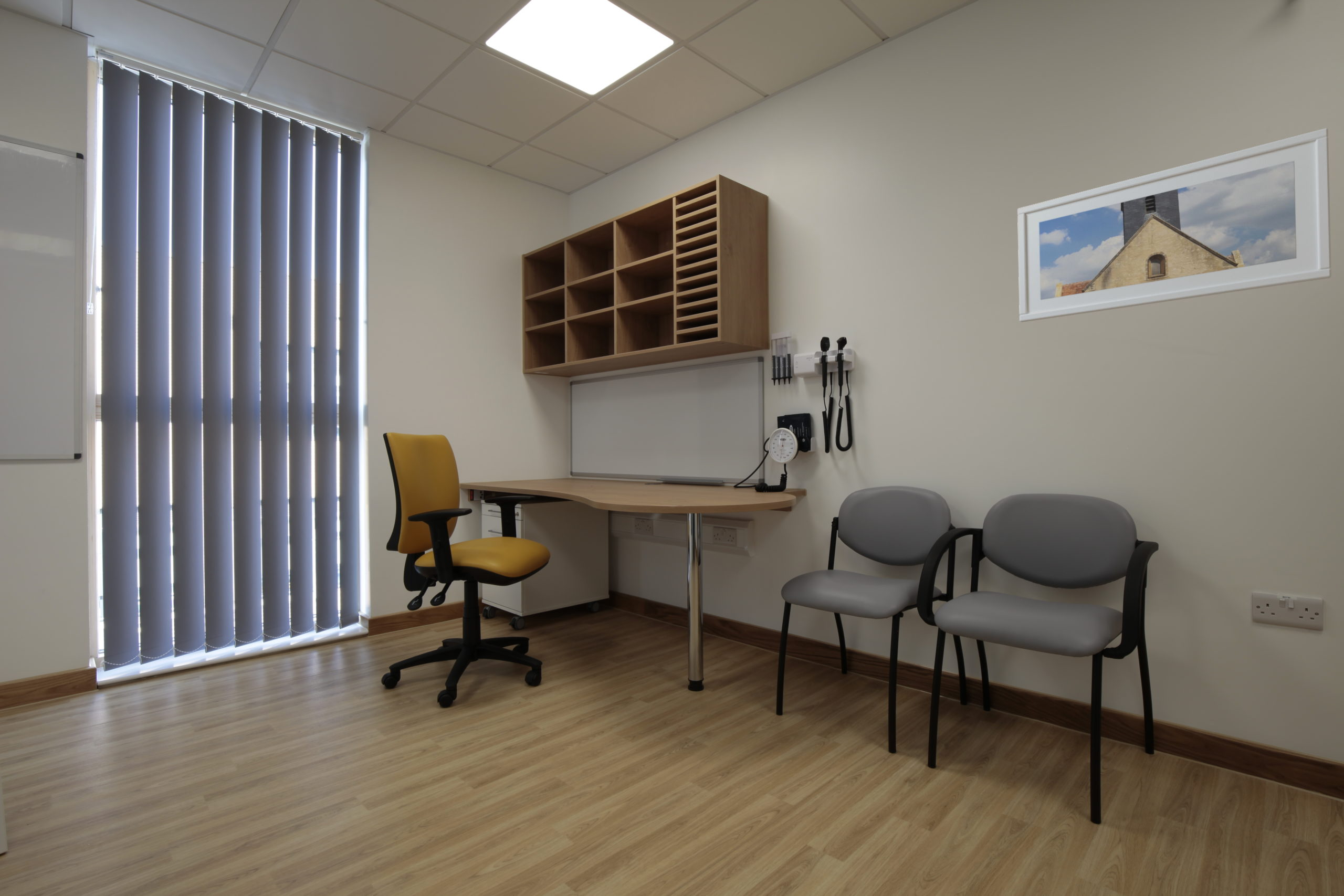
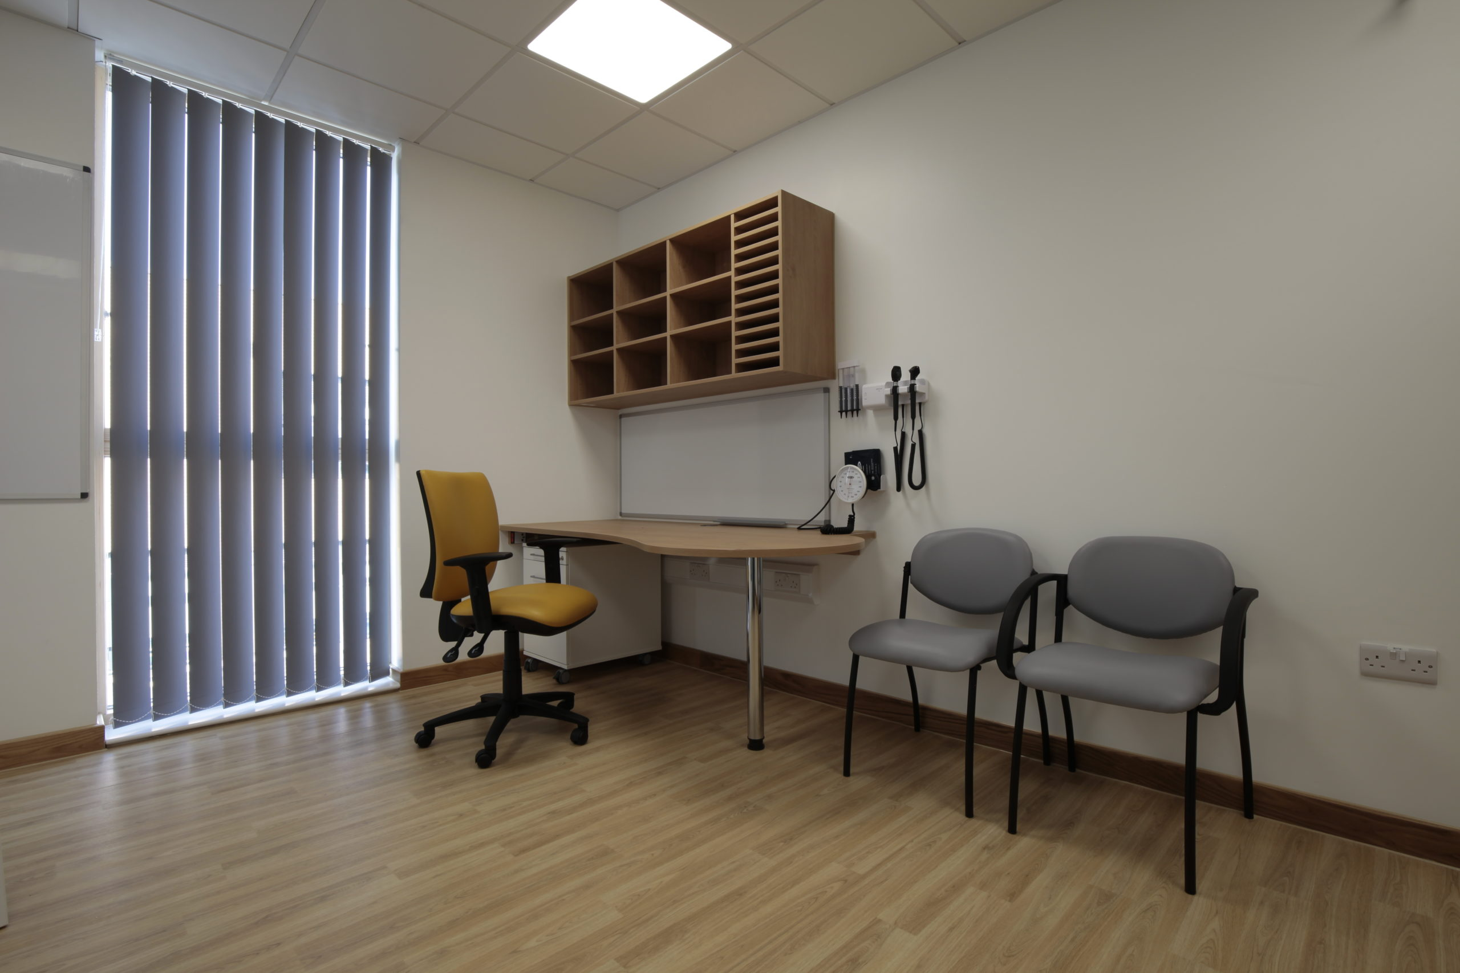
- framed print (1153, 238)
